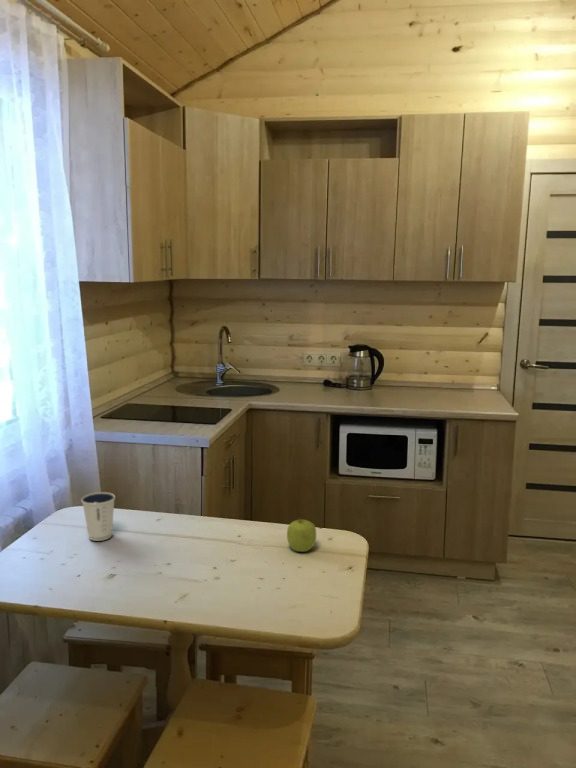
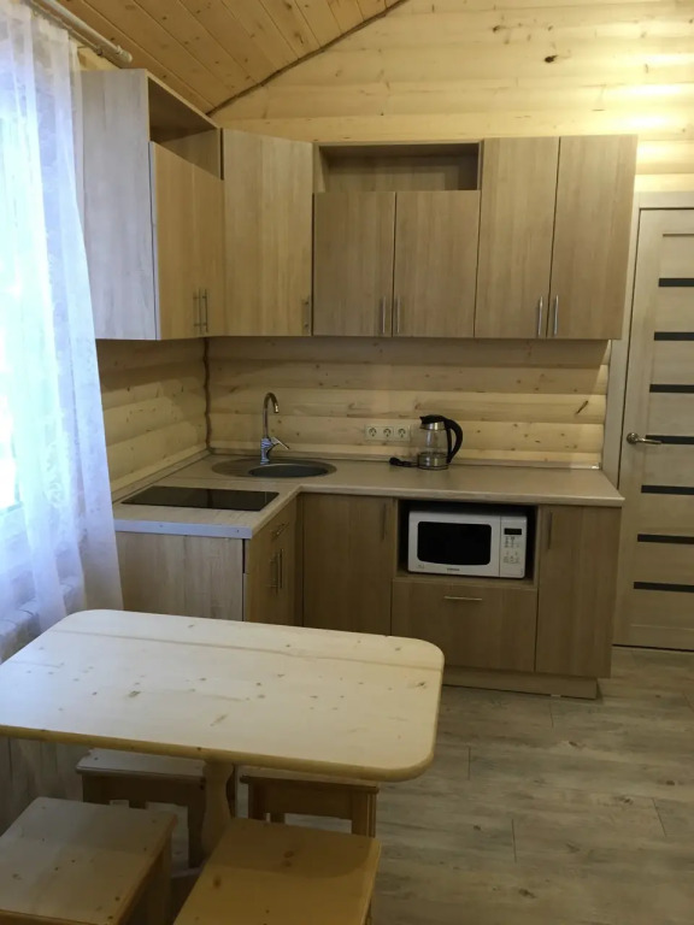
- fruit (301, 533)
- dixie cup (99, 517)
